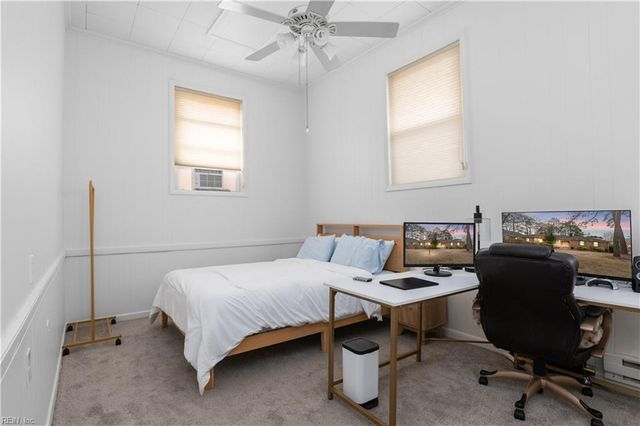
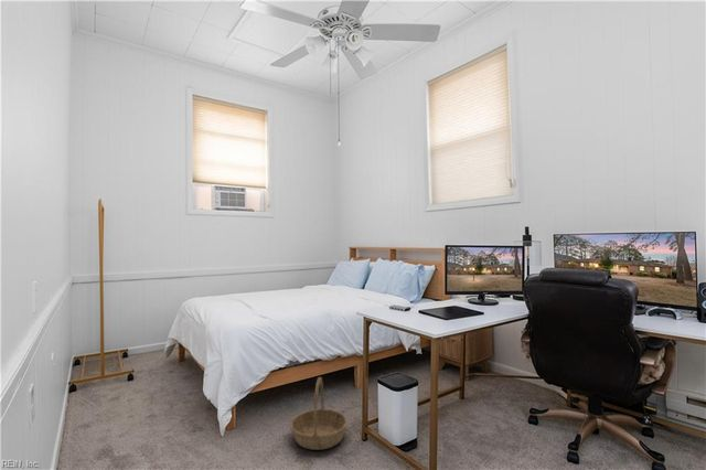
+ basket (319, 408)
